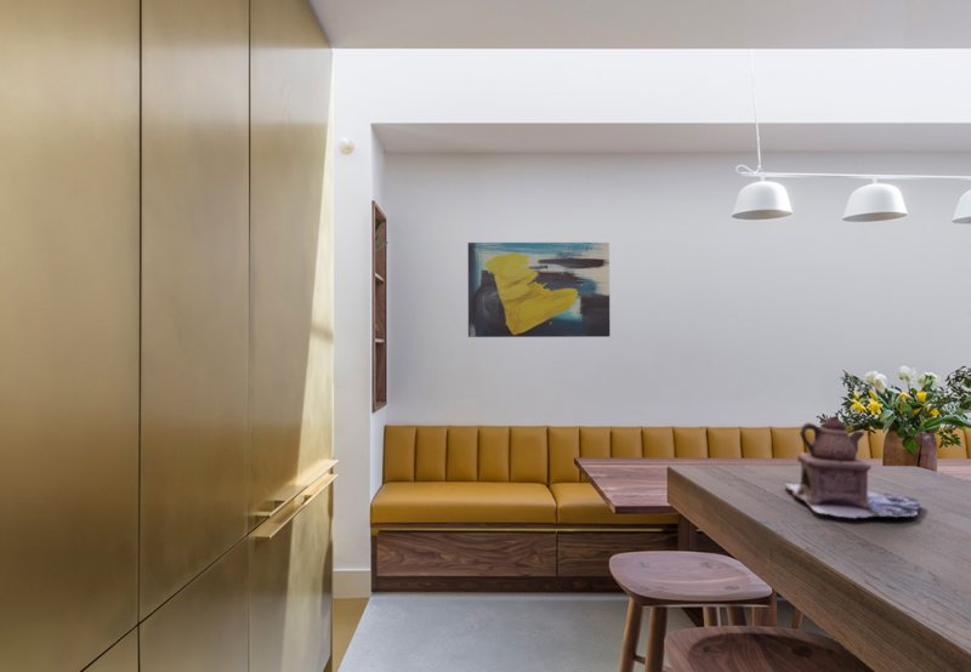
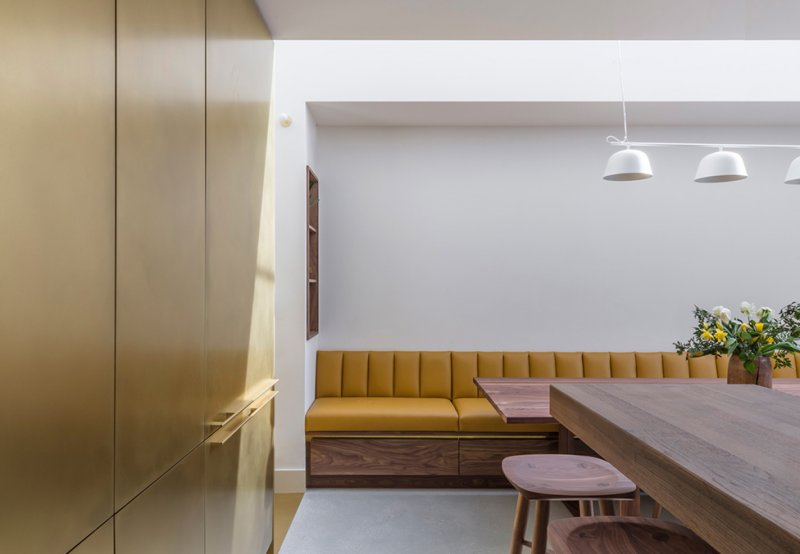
- wall art (538, 289)
- teapot (839, 461)
